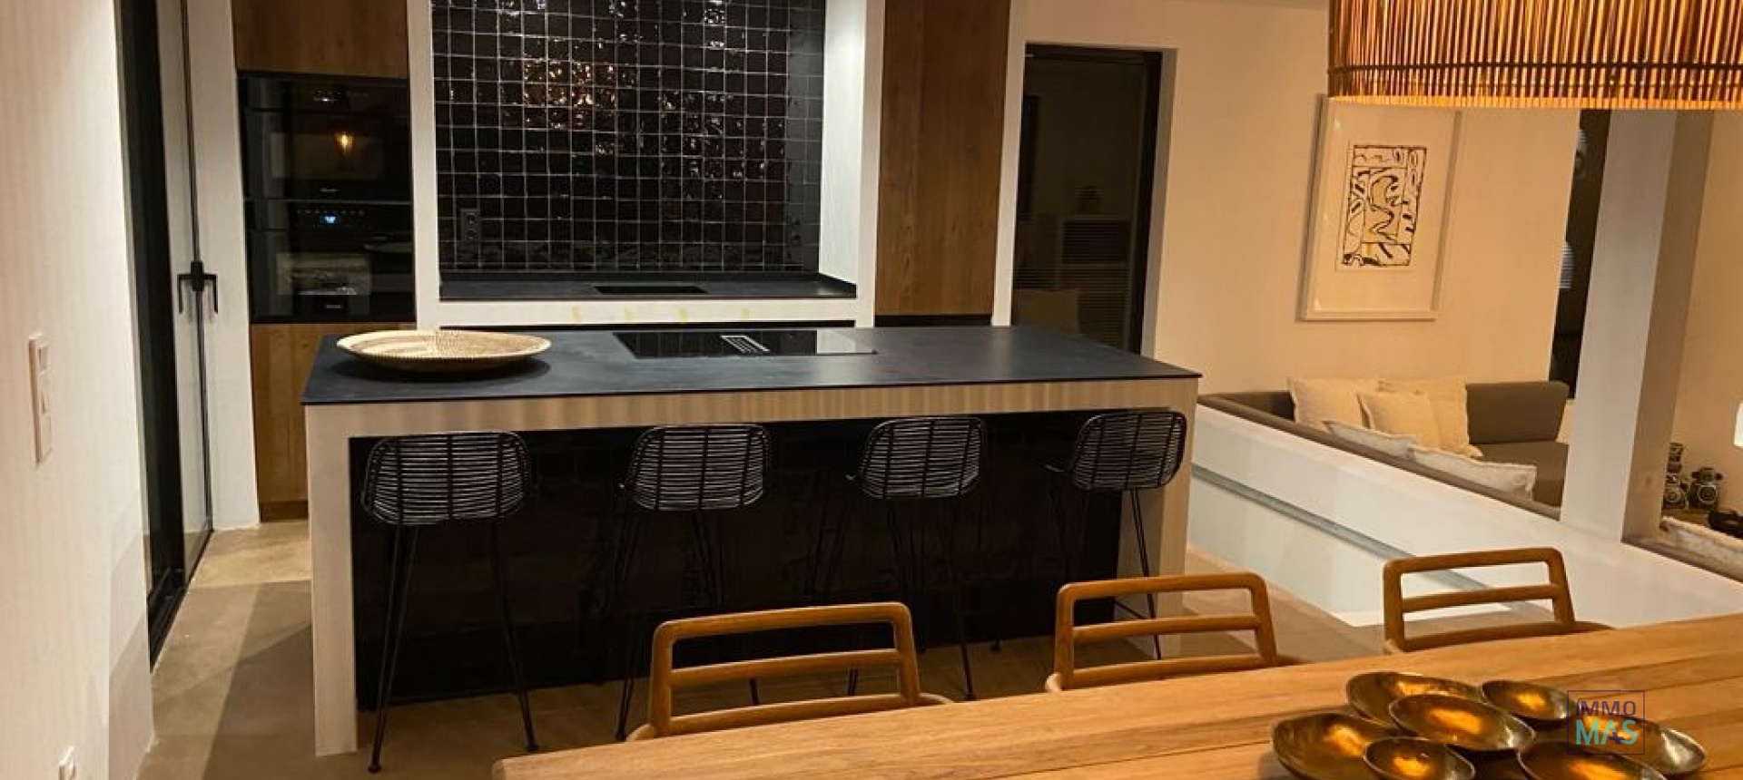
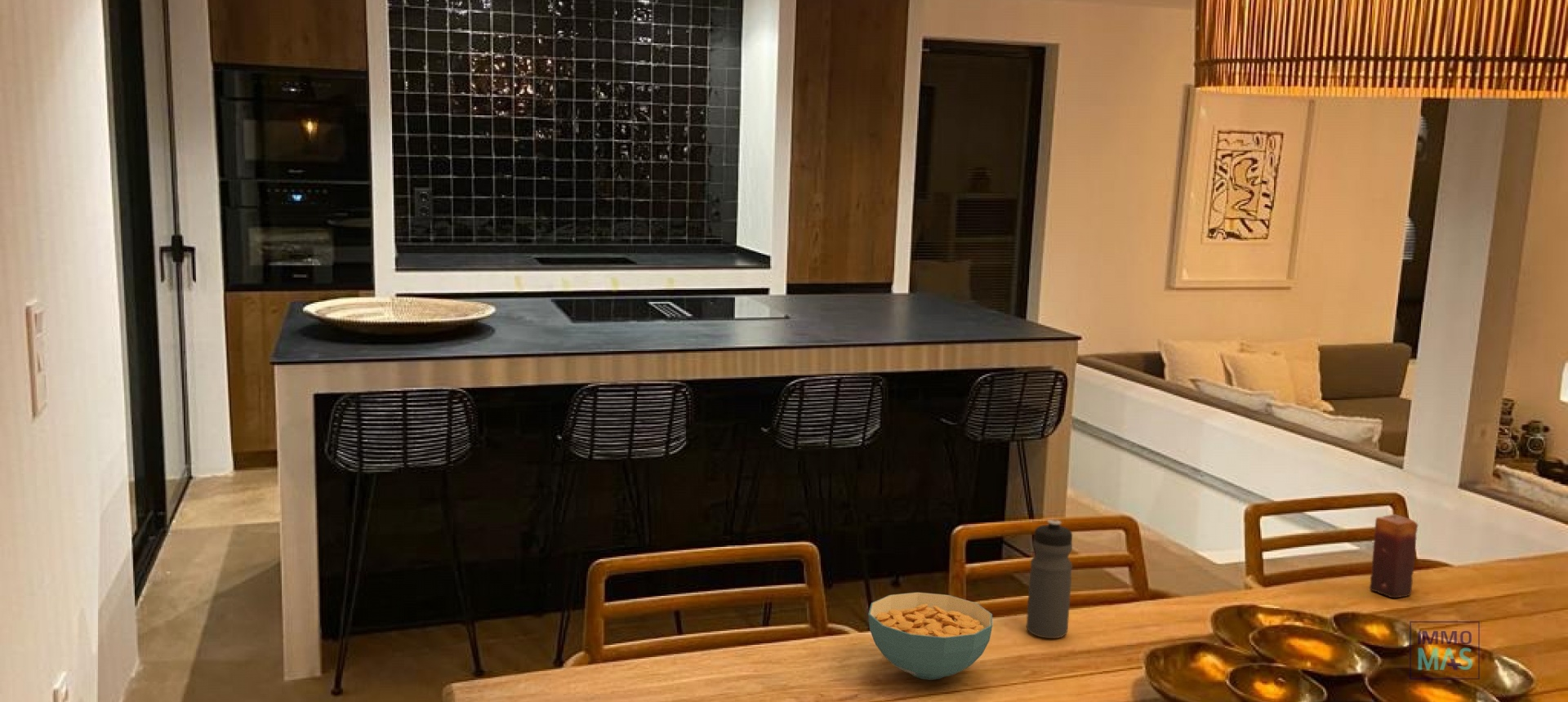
+ water bottle (1050, 576)
+ cereal bowl (929, 642)
+ candle (1393, 555)
